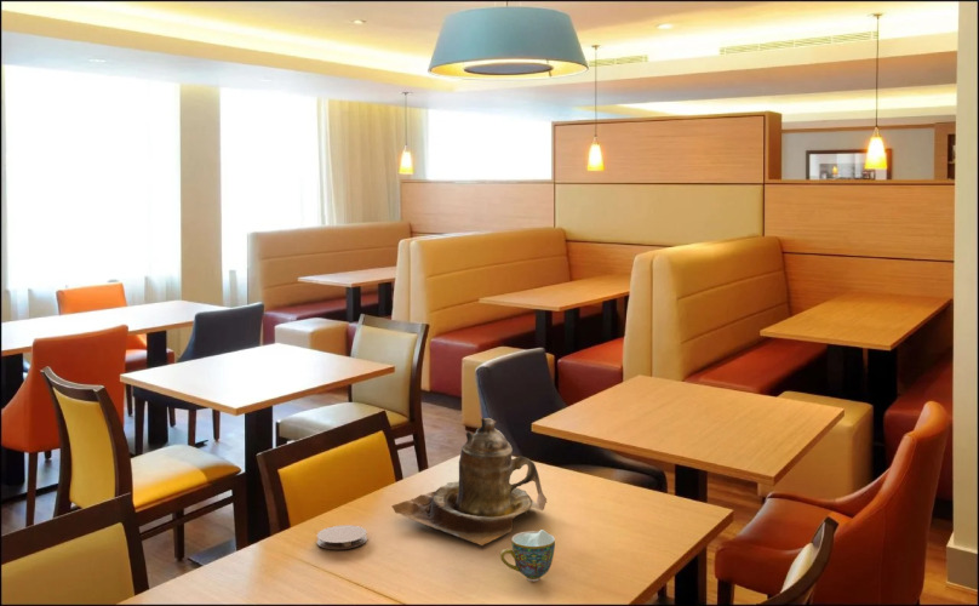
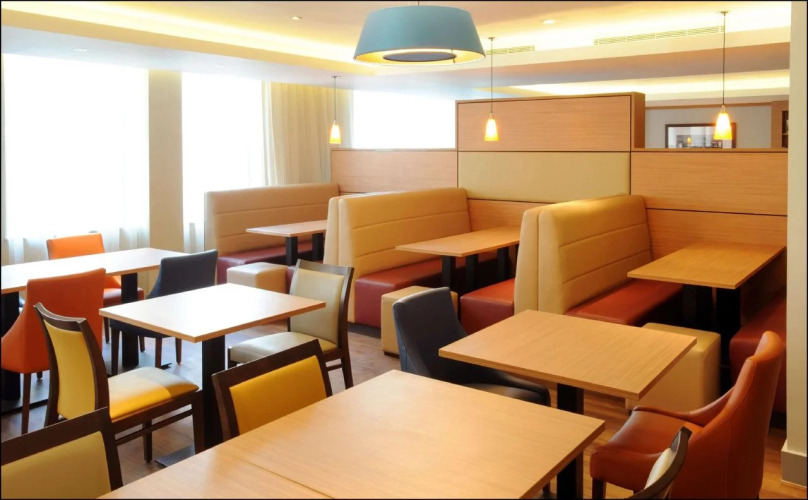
- teapot (471, 467)
- teacup (527, 554)
- coaster (342, 537)
